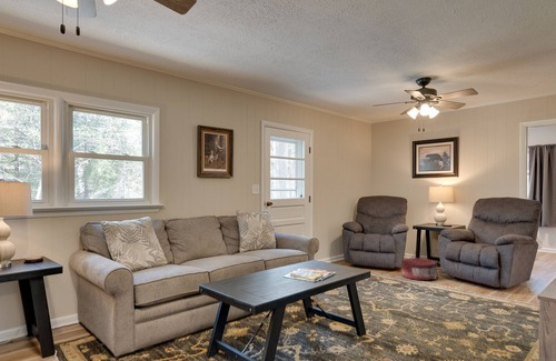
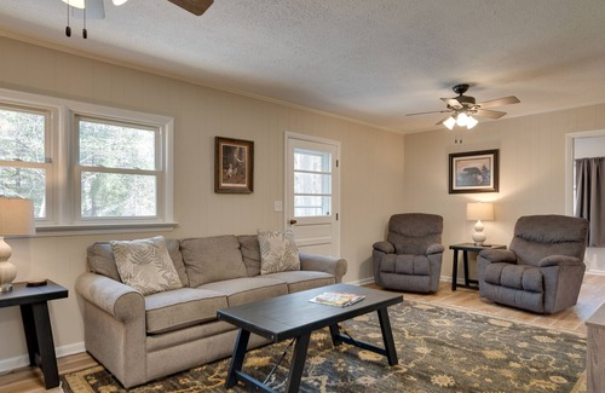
- pouf (419, 268)
